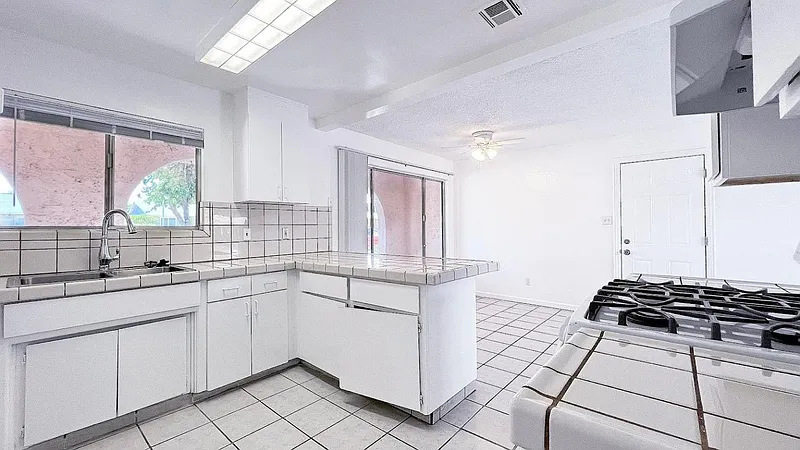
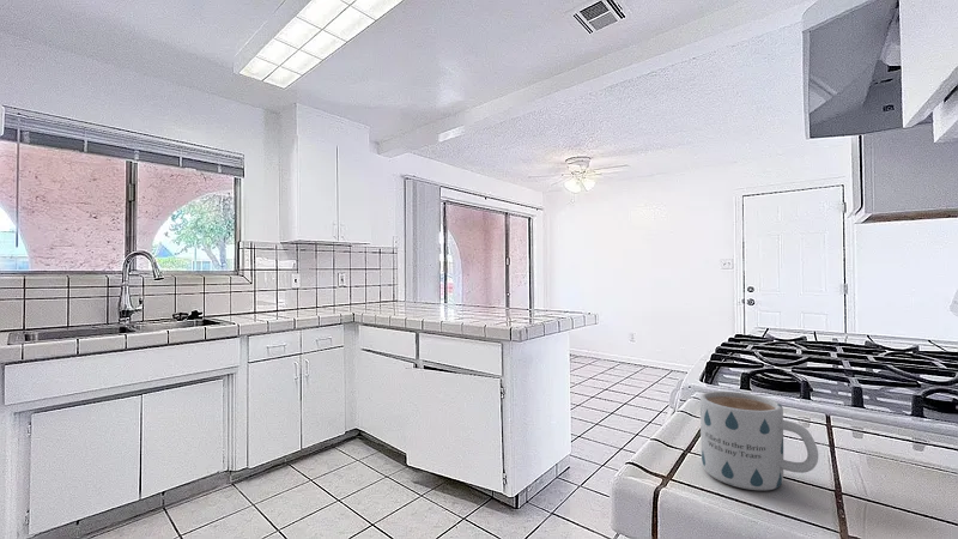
+ mug (754, 441)
